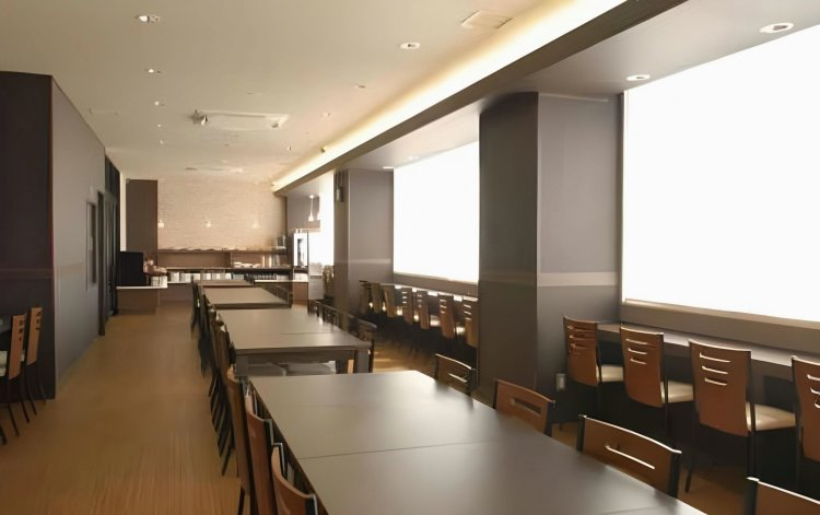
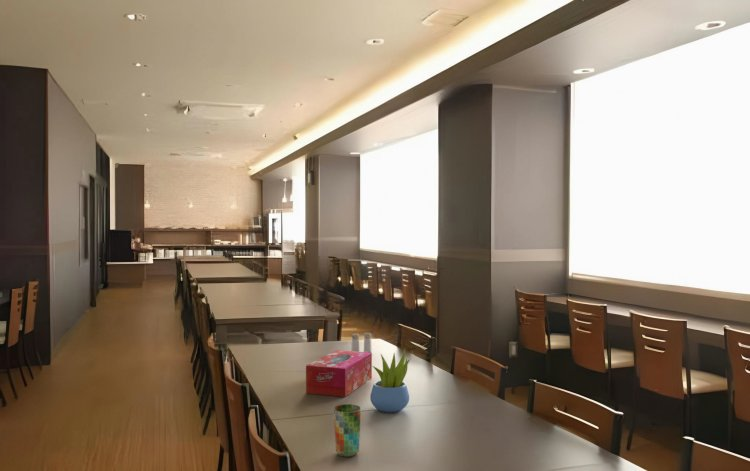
+ tissue box (340, 371)
+ cup (347, 430)
+ salt and pepper shaker (364, 342)
+ succulent plant (390, 379)
